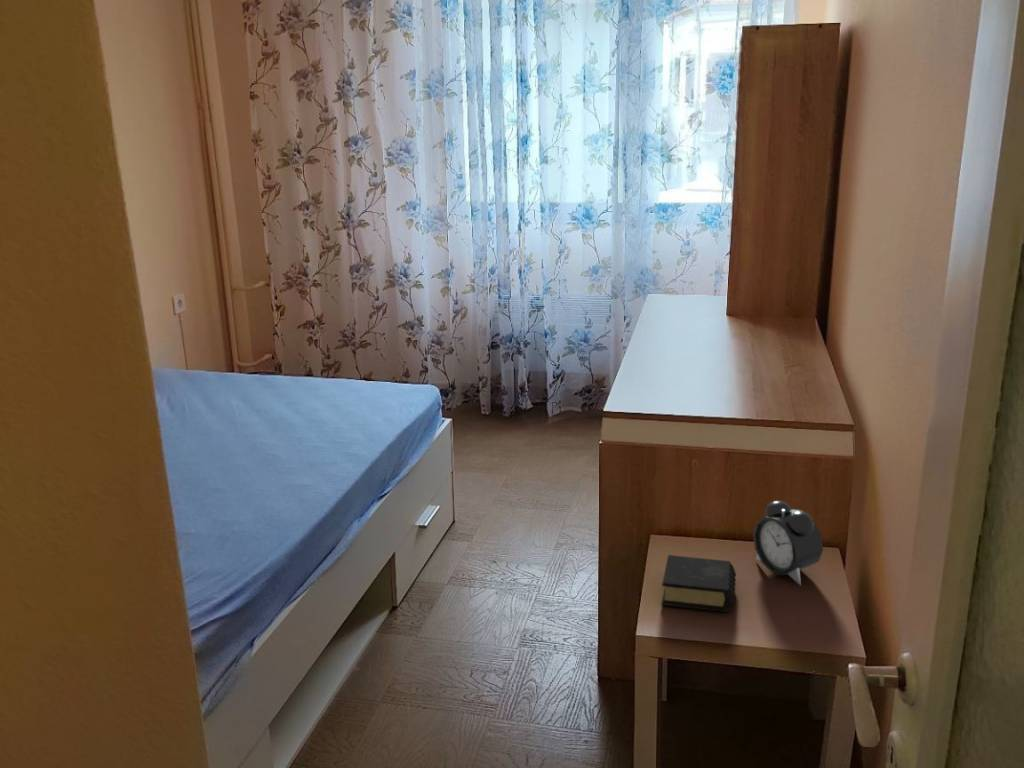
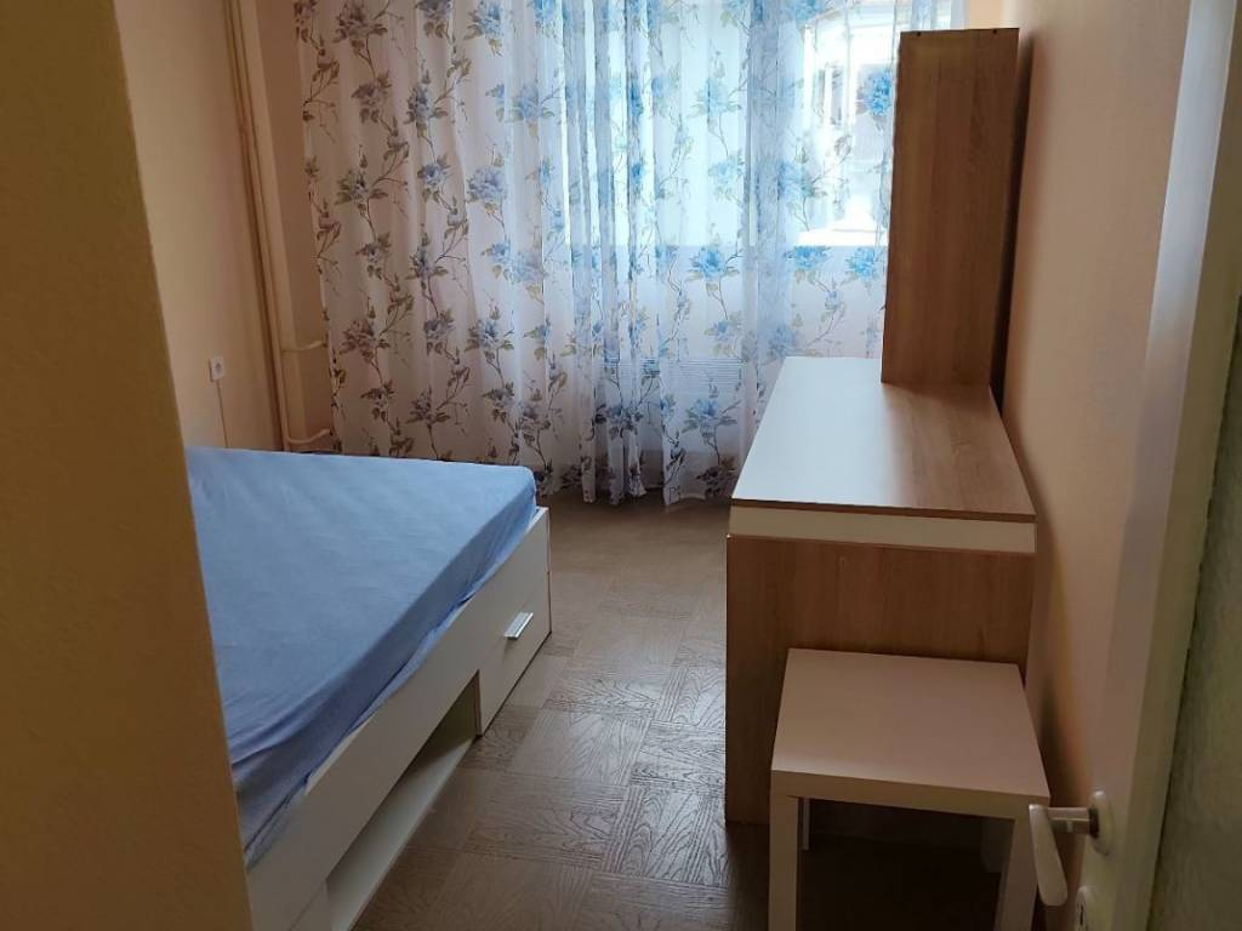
- alarm clock (786, 538)
- book (699, 582)
